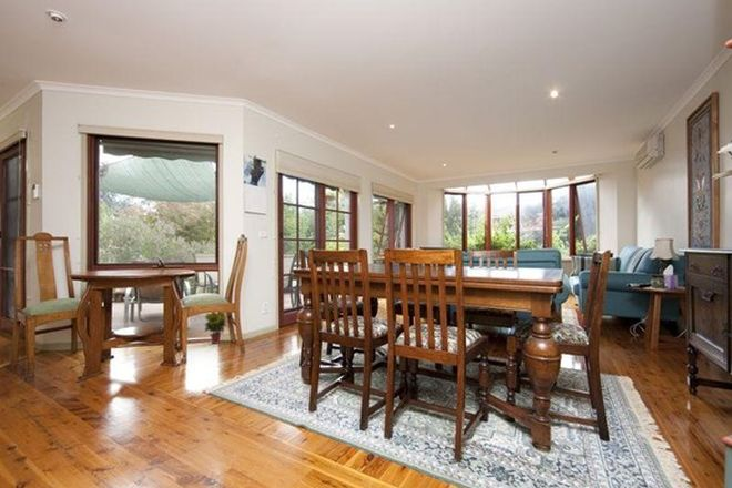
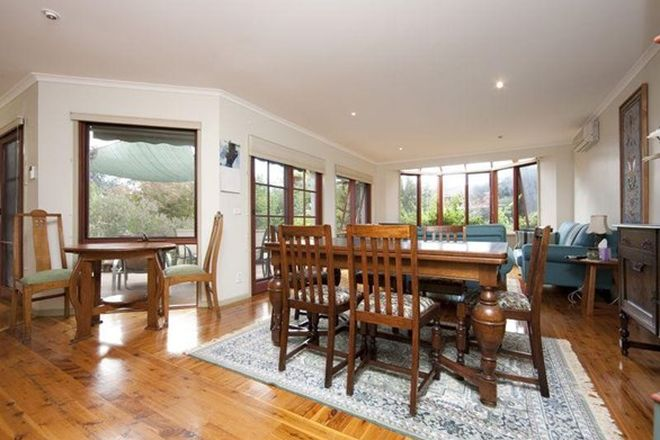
- potted plant (216, 324)
